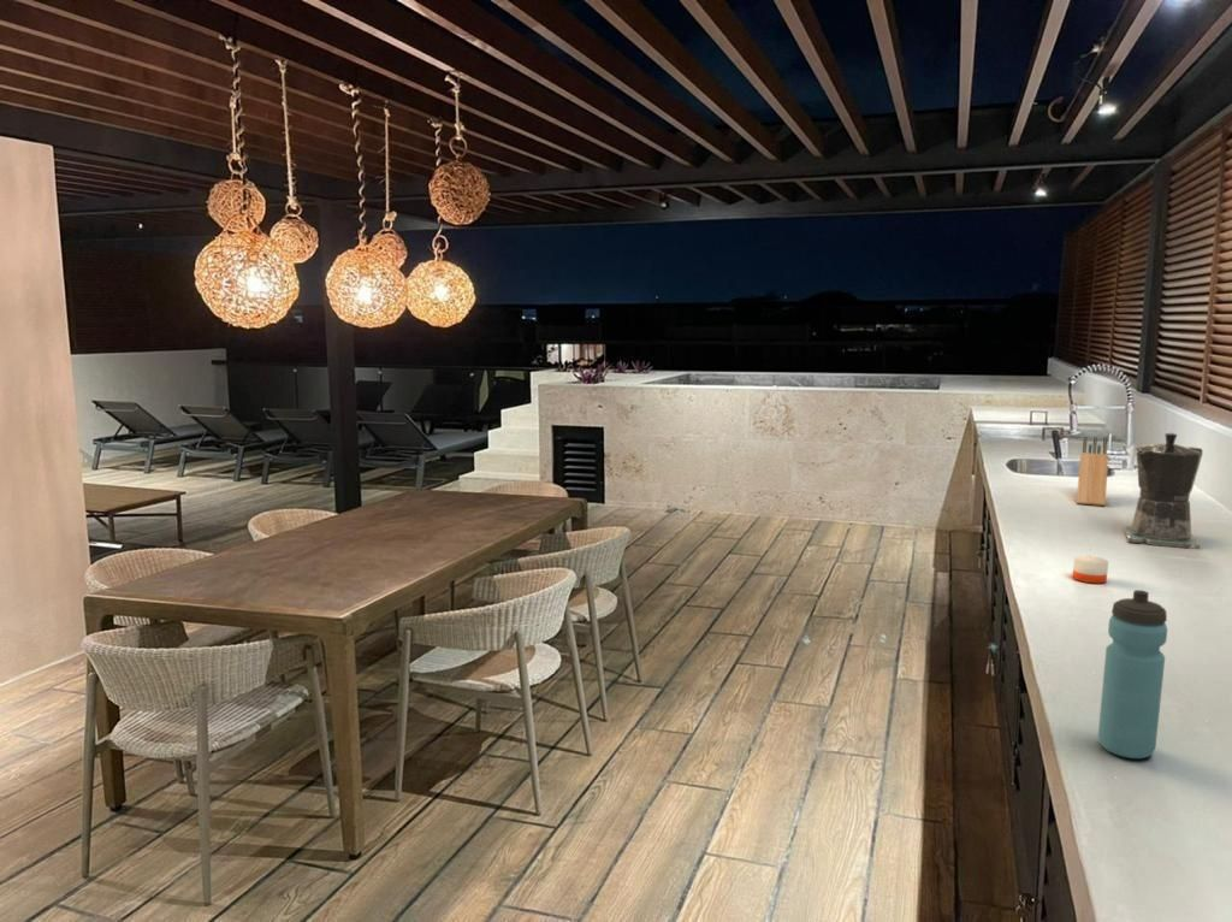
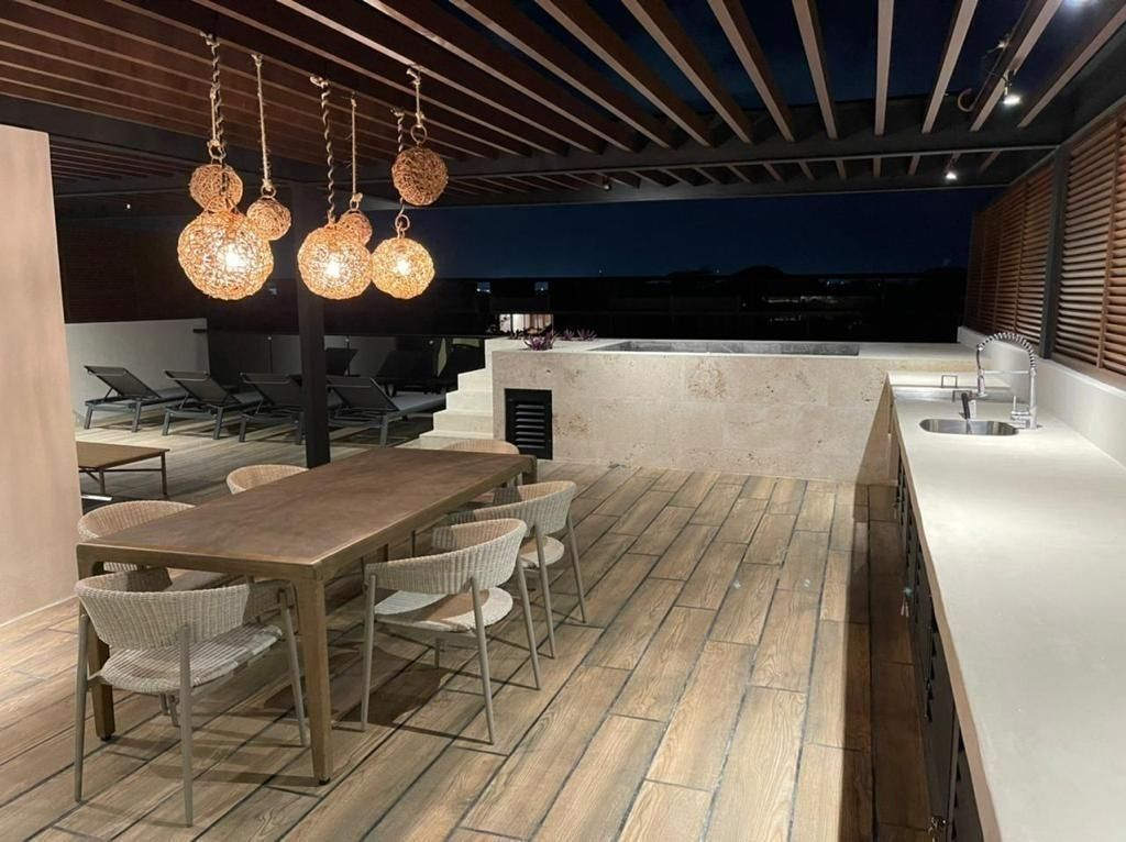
- knife block (1092, 468)
- coffee maker (1165, 486)
- water bottle (1133, 670)
- candle (1091, 558)
